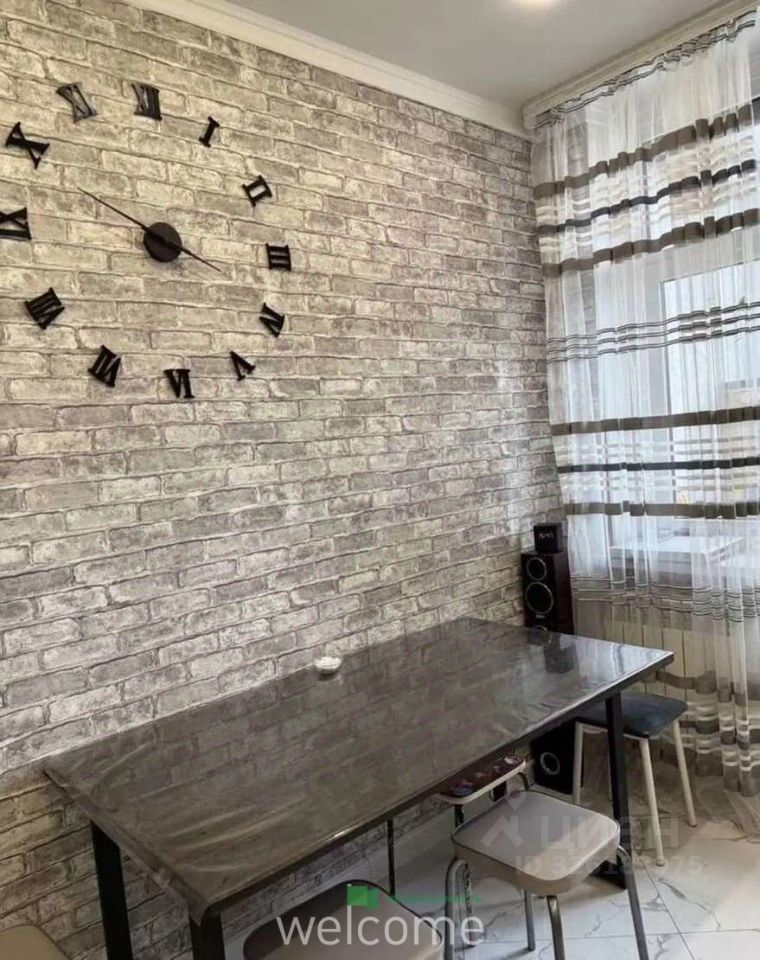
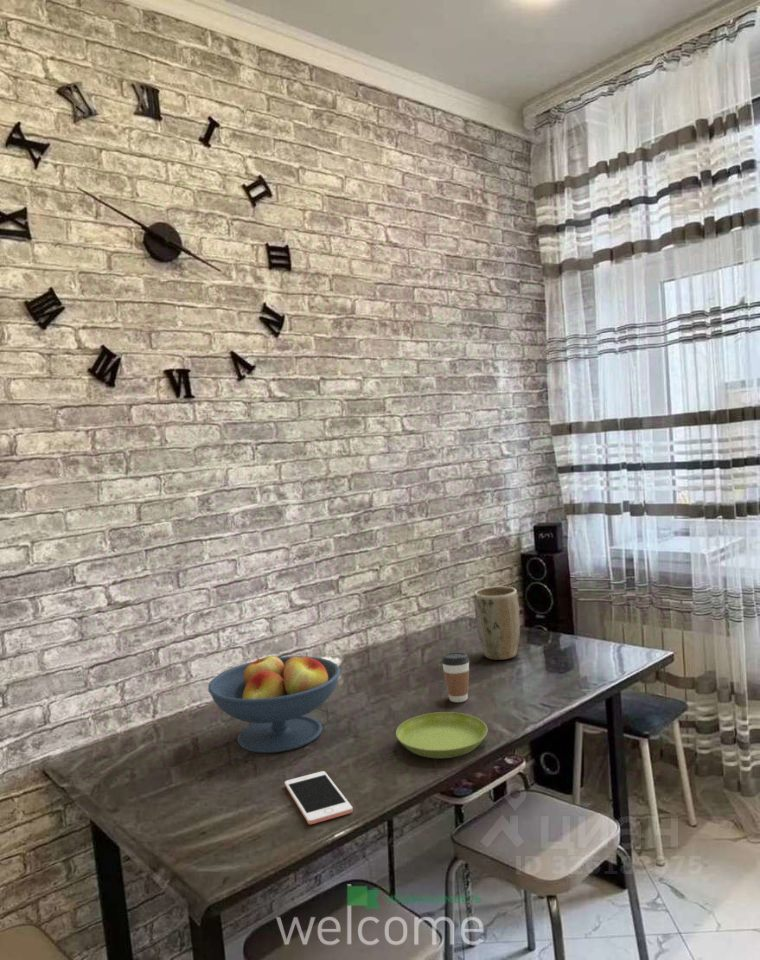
+ saucer (441, 736)
+ cell phone (317, 796)
+ plant pot (498, 623)
+ fruit bowl (276, 695)
+ coffee cup (456, 677)
